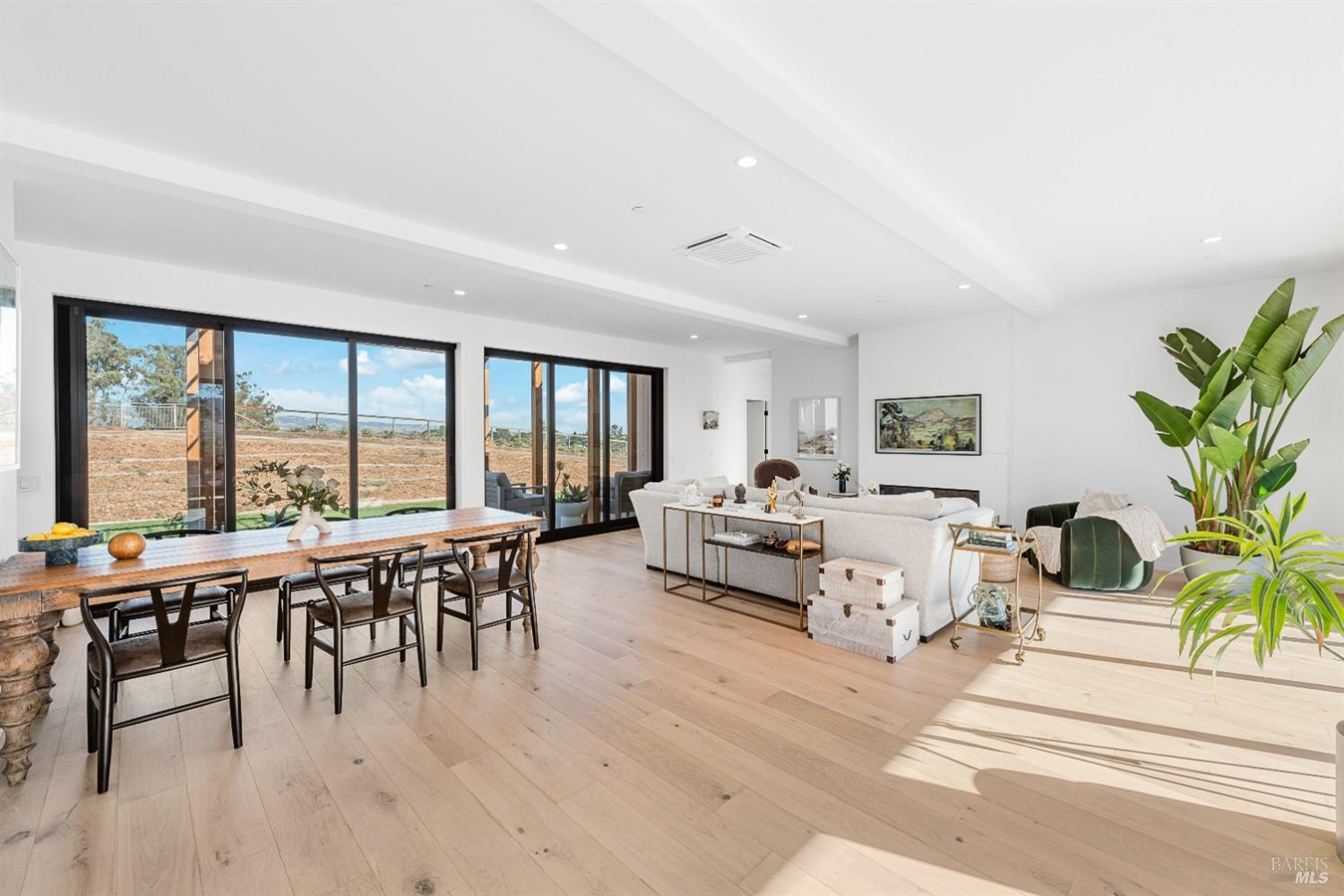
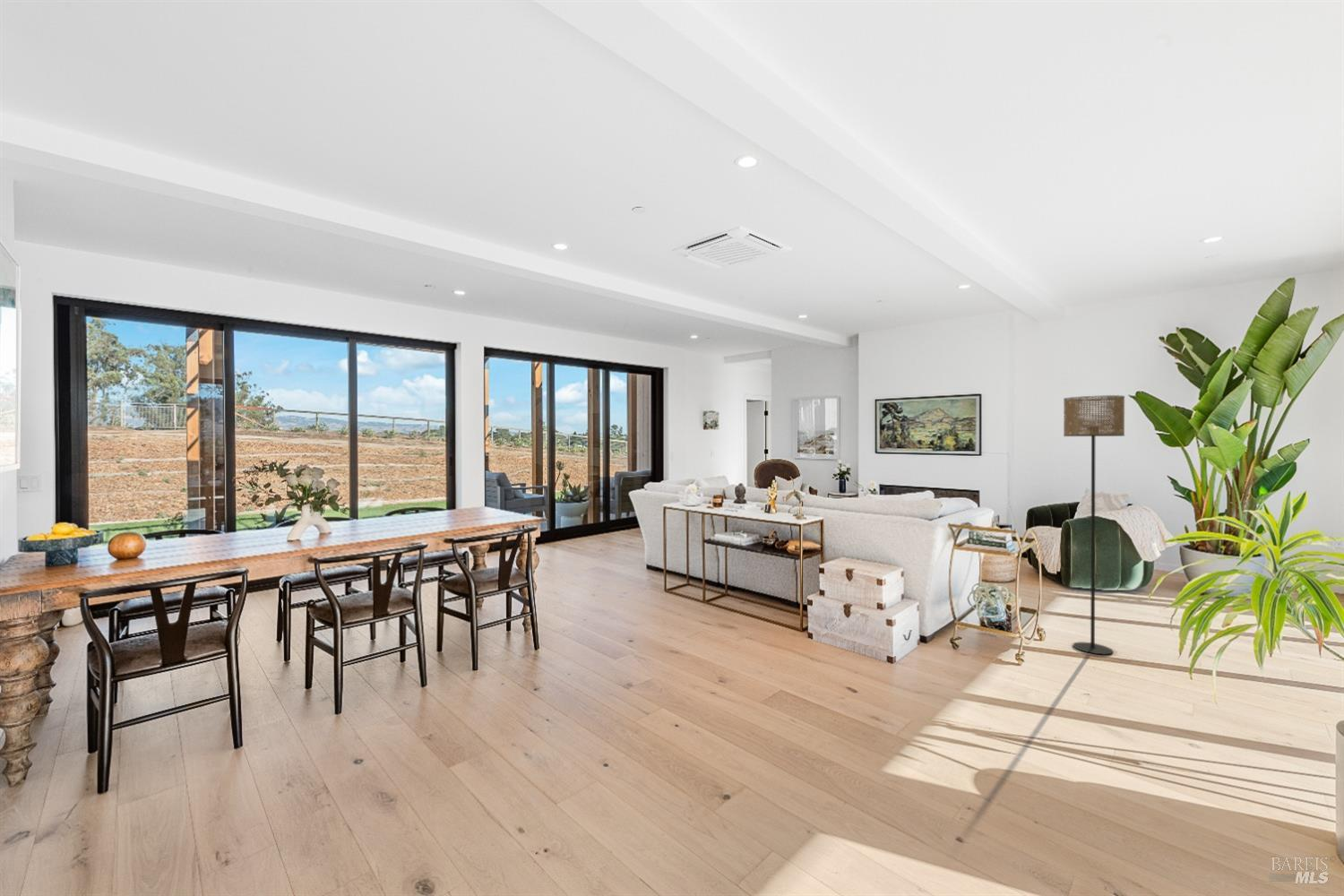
+ floor lamp (1092, 523)
